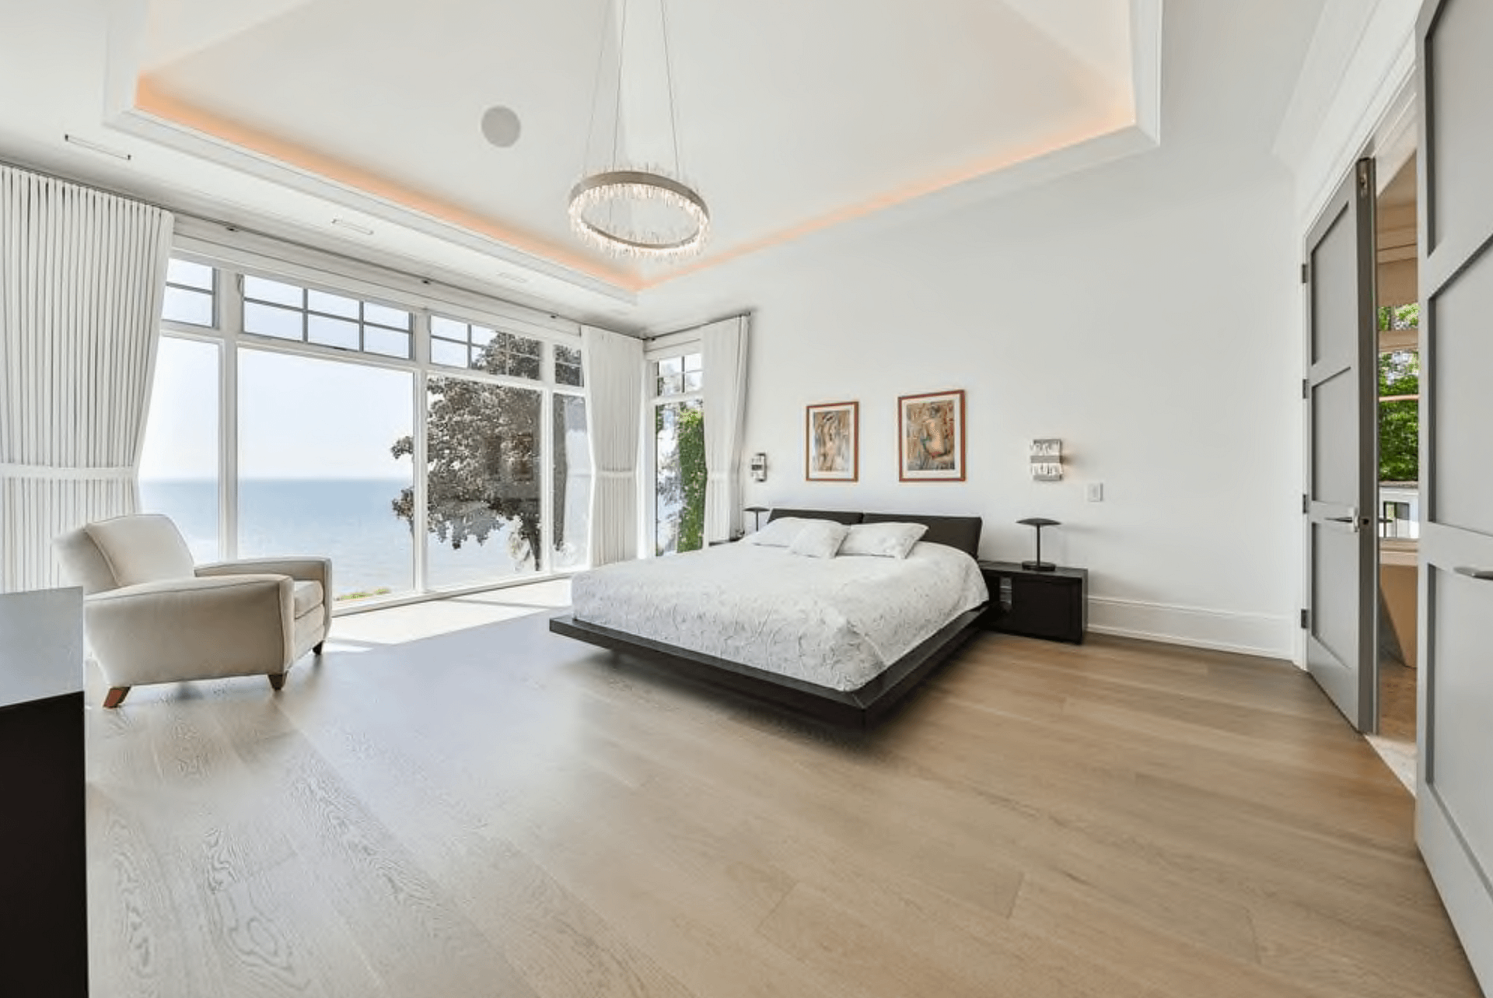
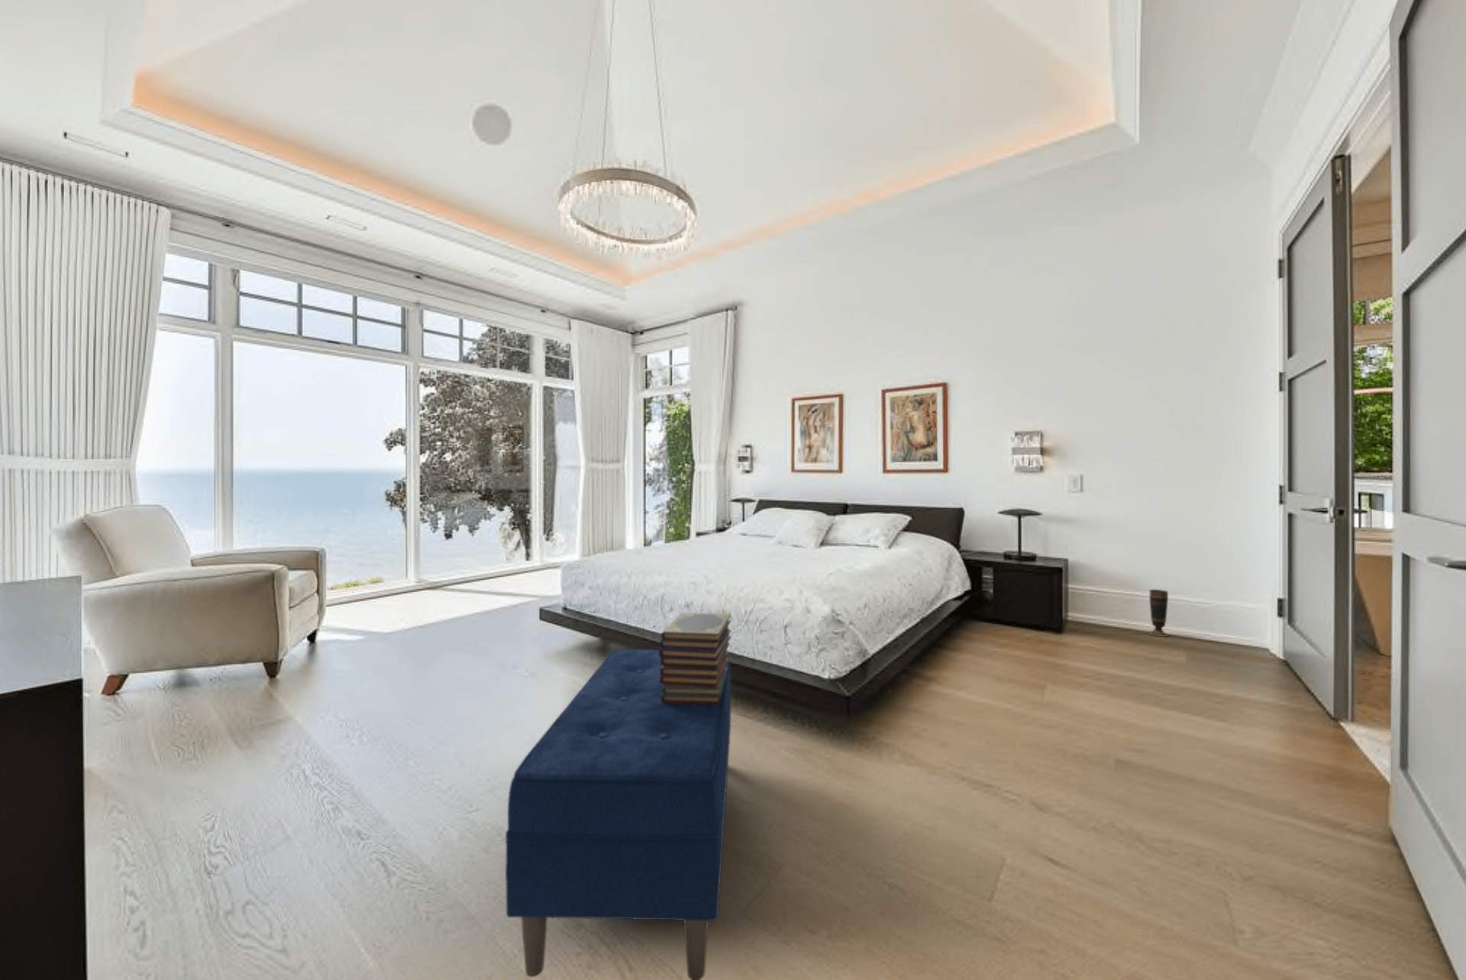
+ bench (649, 769)
+ vase (1159, 611)
+ book stack (697, 654)
